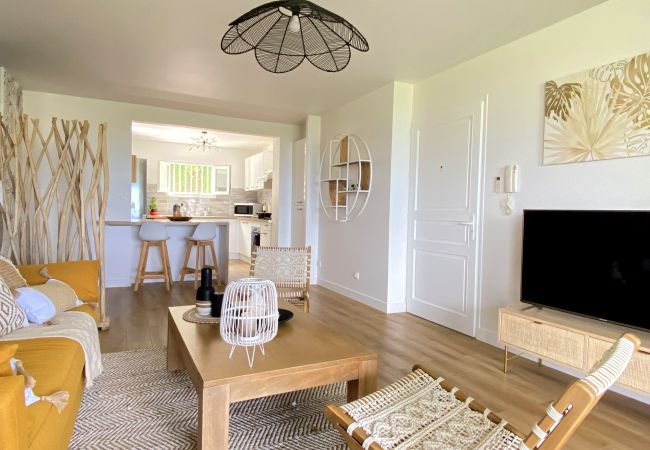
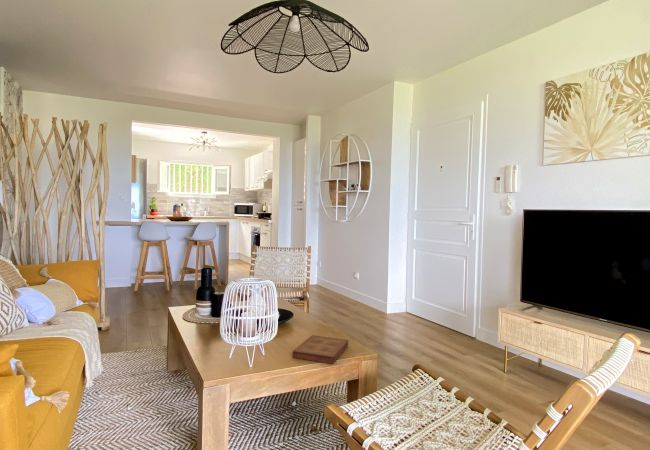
+ book (321, 348)
